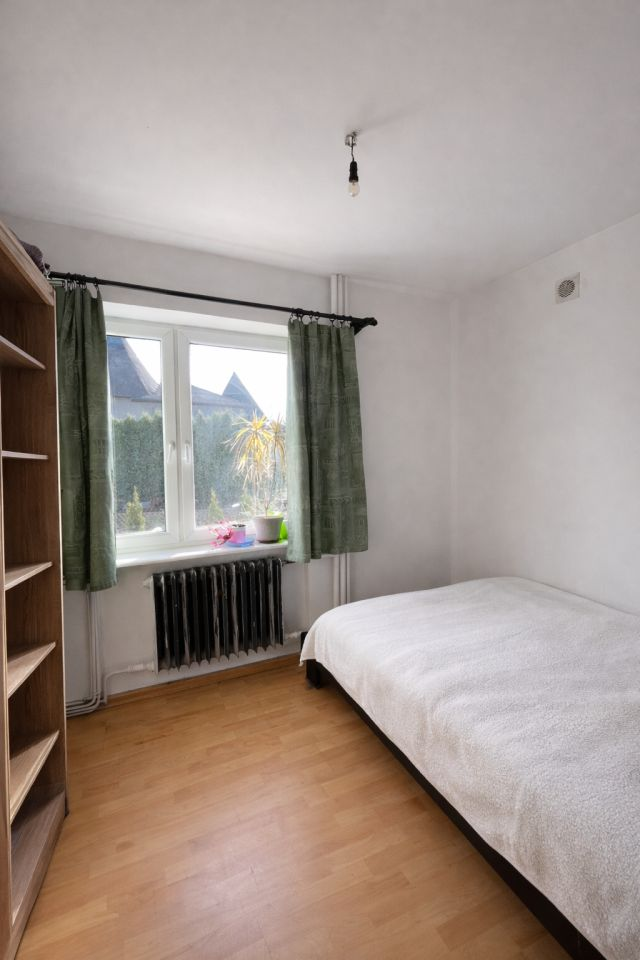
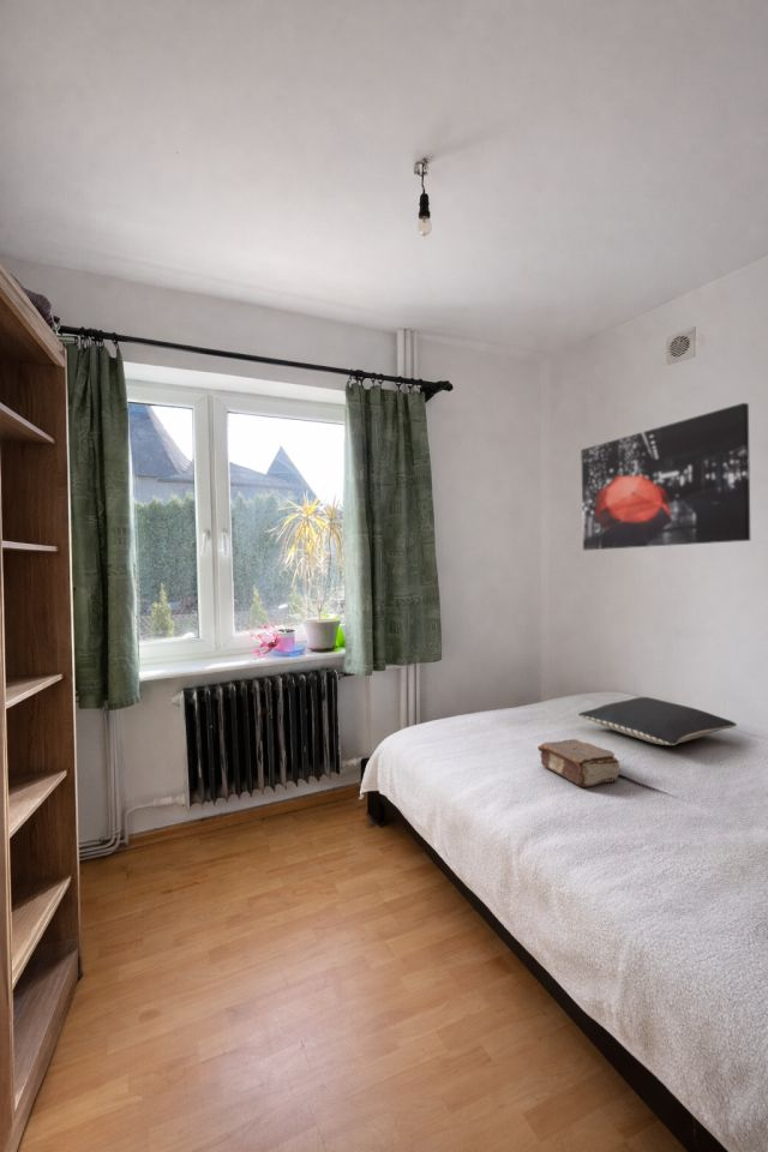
+ book (578, 760)
+ wall art (653, 487)
+ pillow (654, 719)
